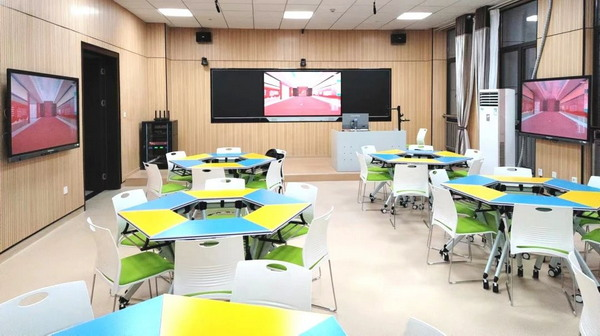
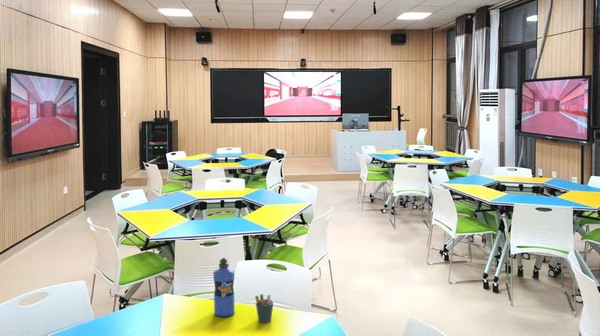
+ water bottle (224, 285)
+ pen holder (264, 306)
